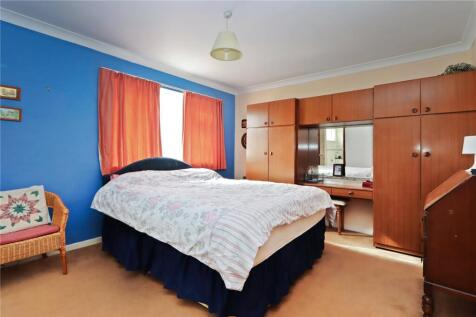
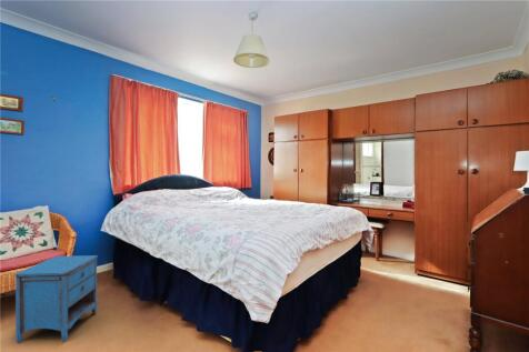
+ nightstand (60, 295)
